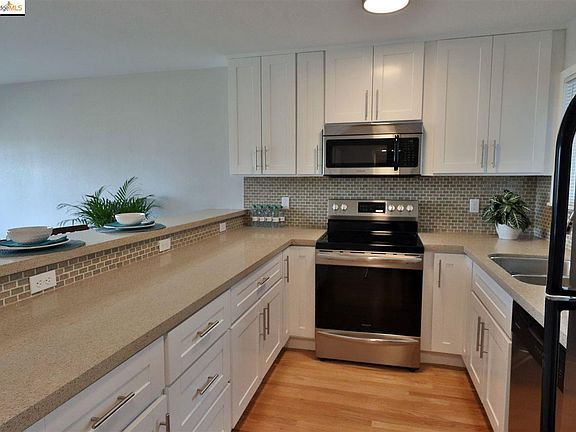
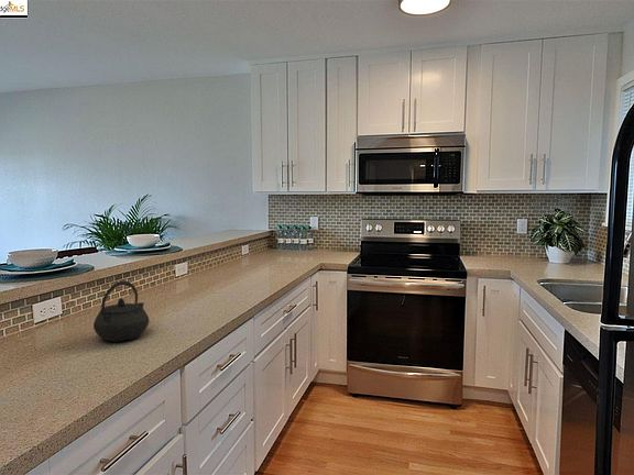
+ kettle (123, 308)
